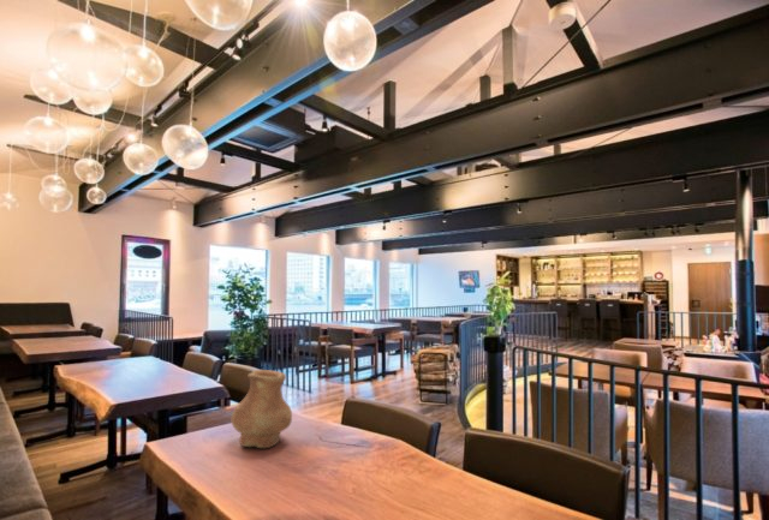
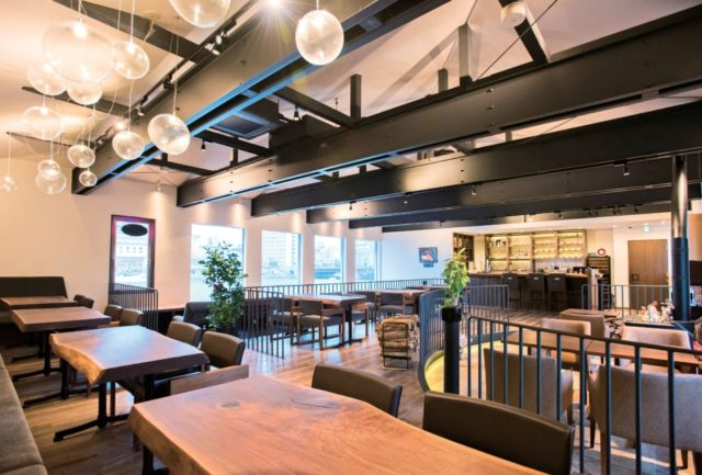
- vase (262, 407)
